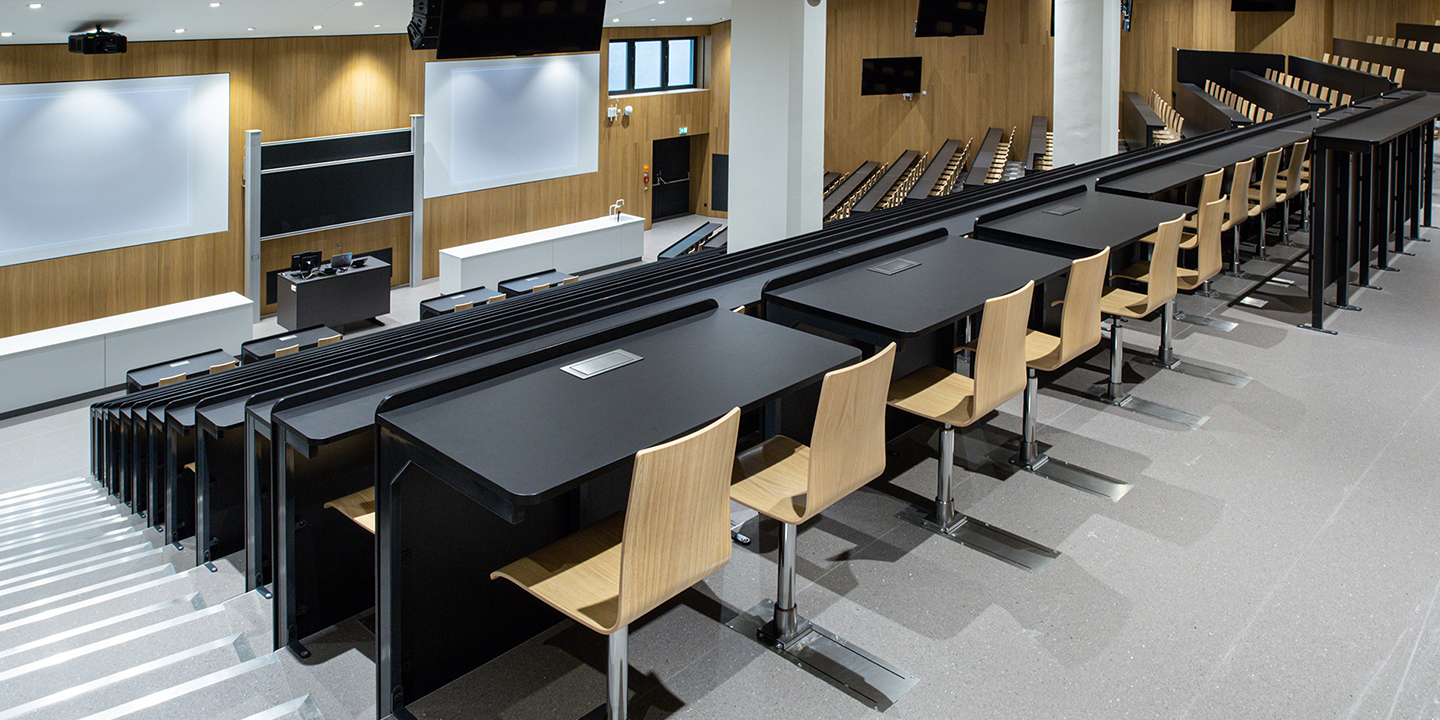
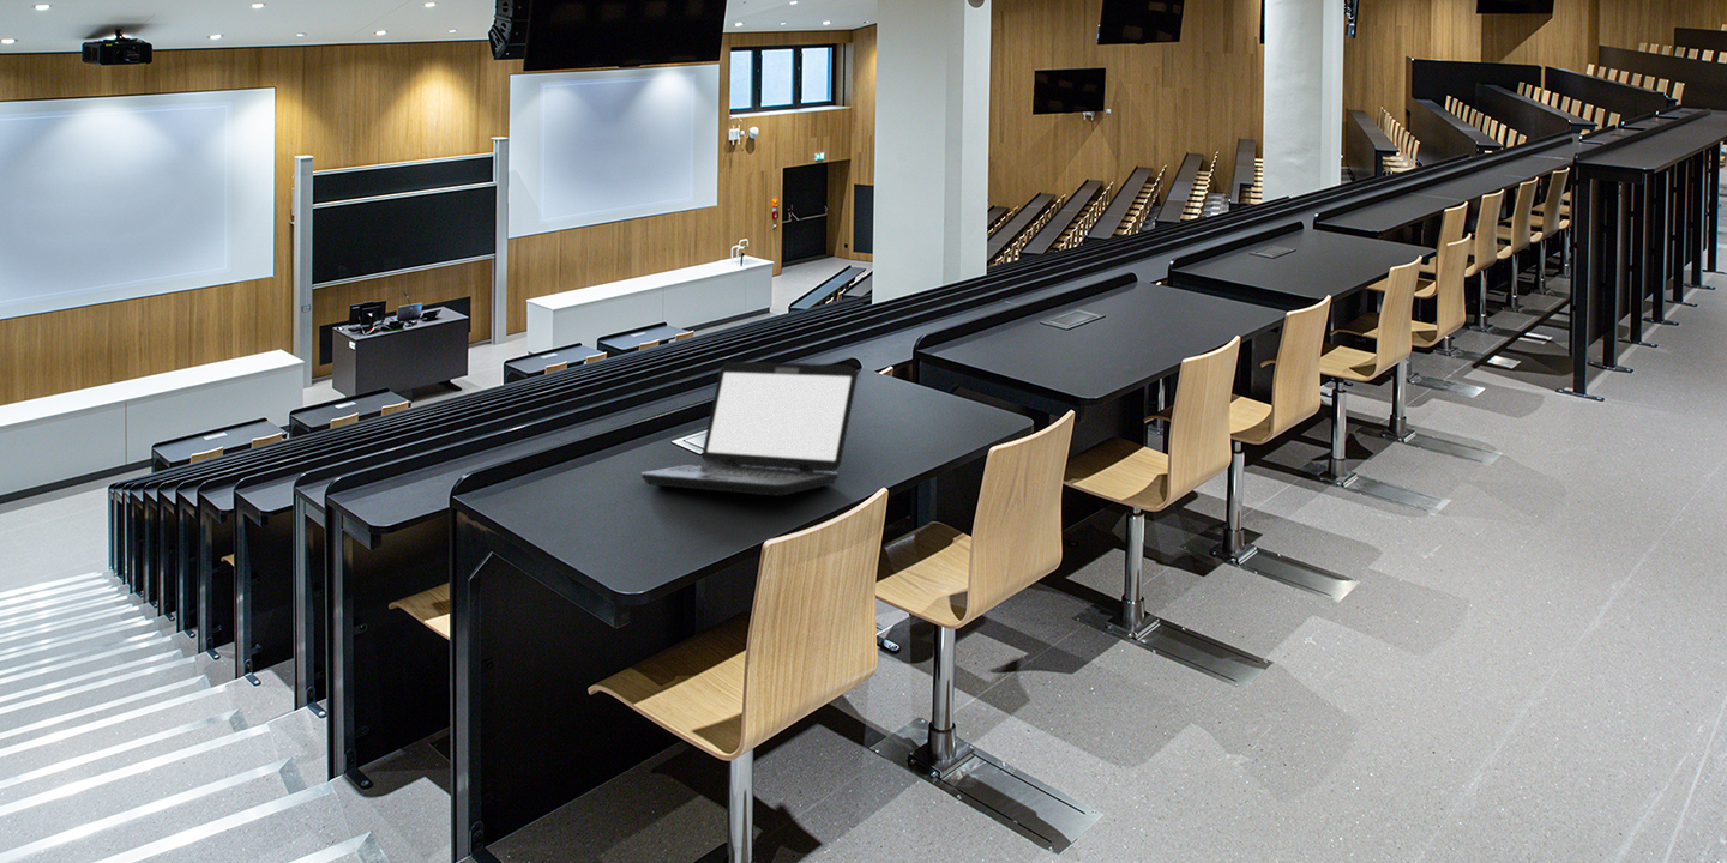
+ laptop (750, 423)
